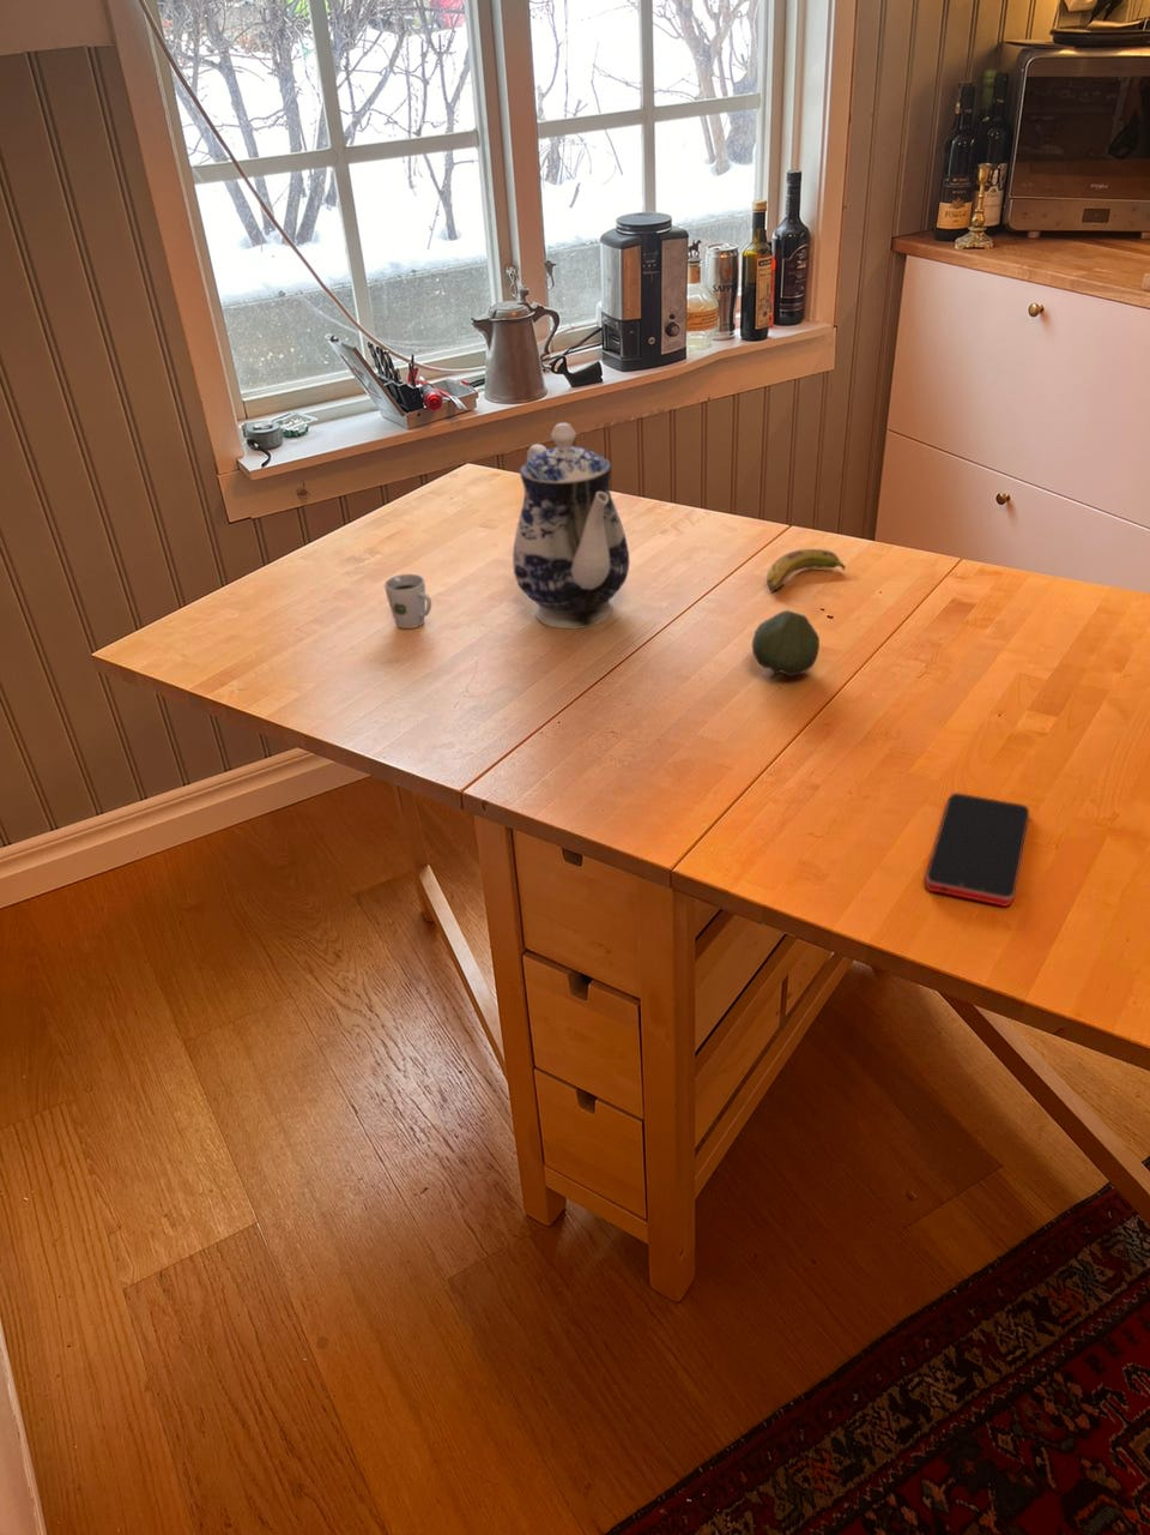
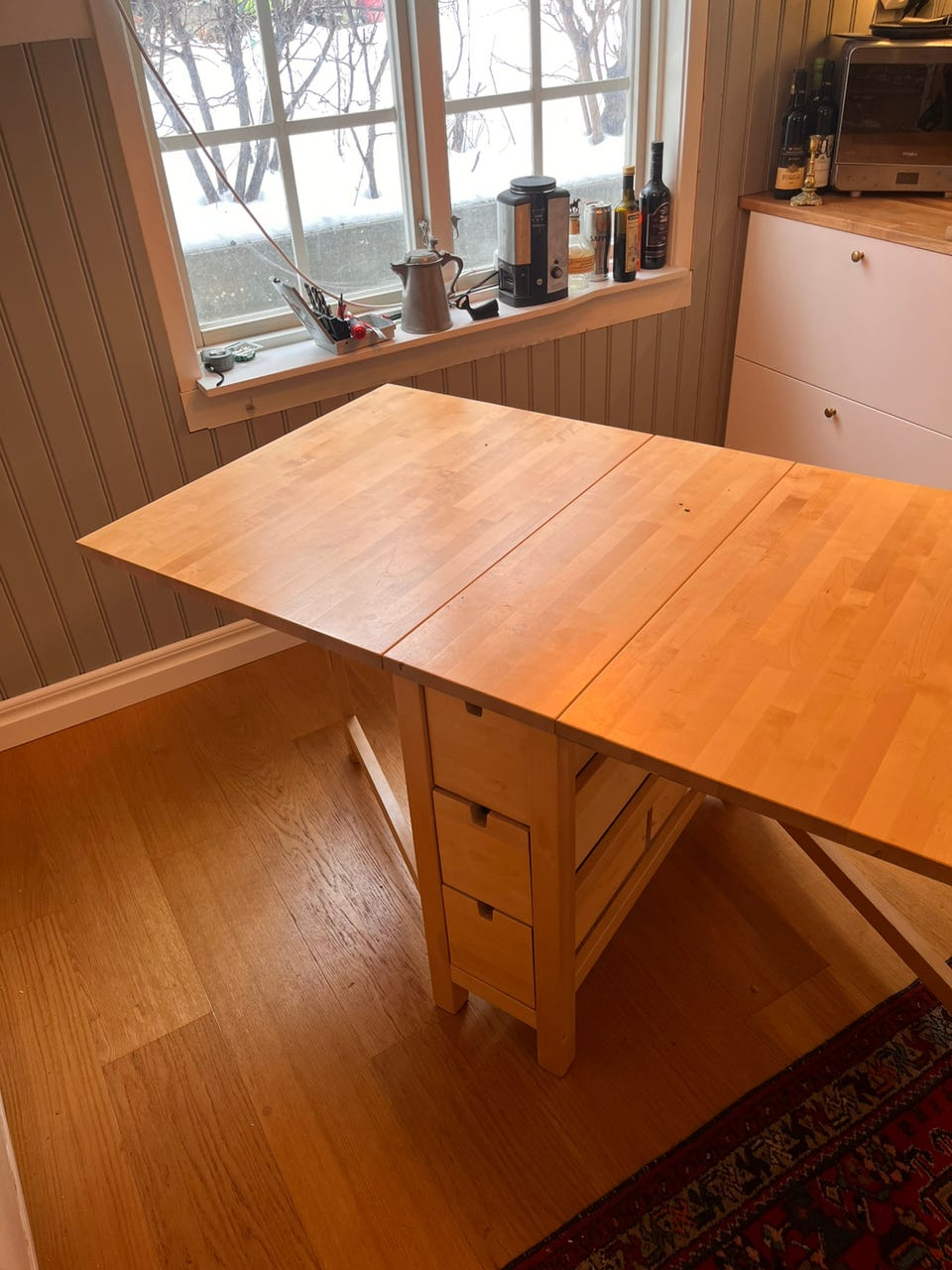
- teapot (568, 522)
- fruit (785, 642)
- smartphone (978, 845)
- cup (410, 589)
- banana (800, 568)
